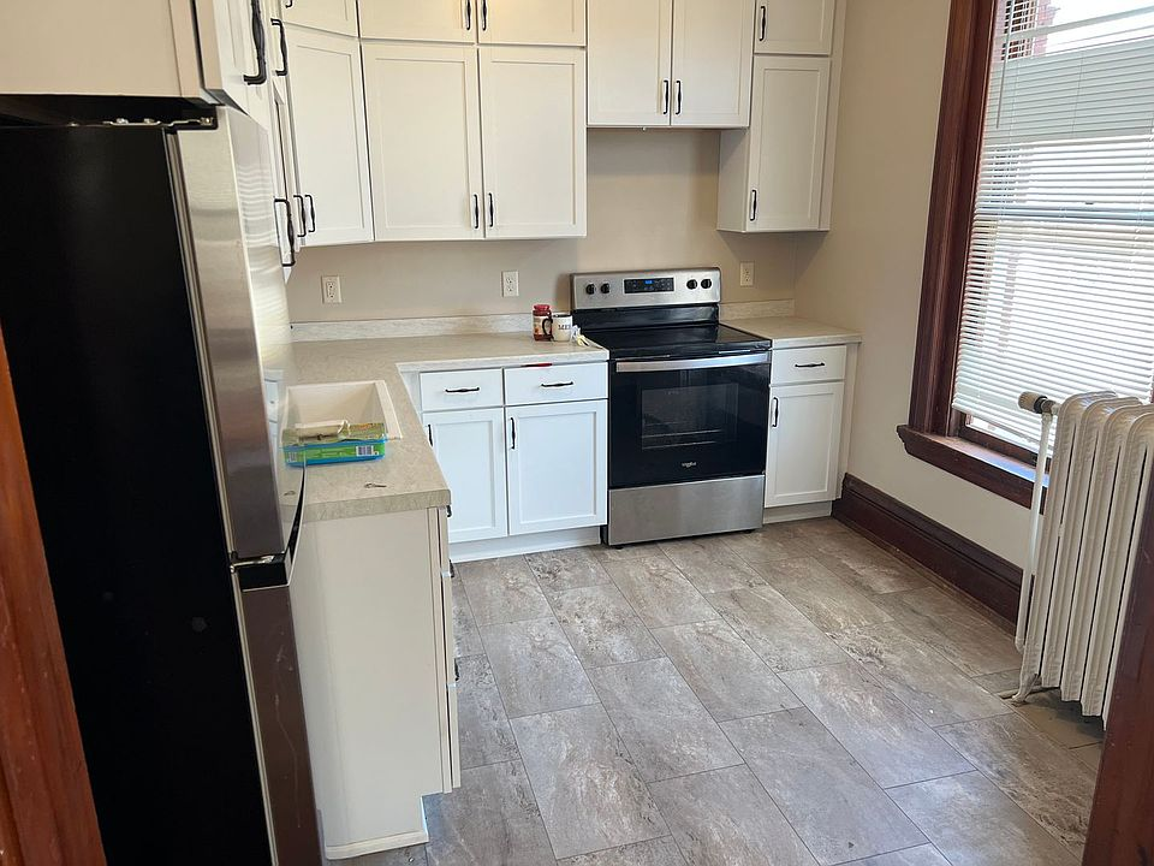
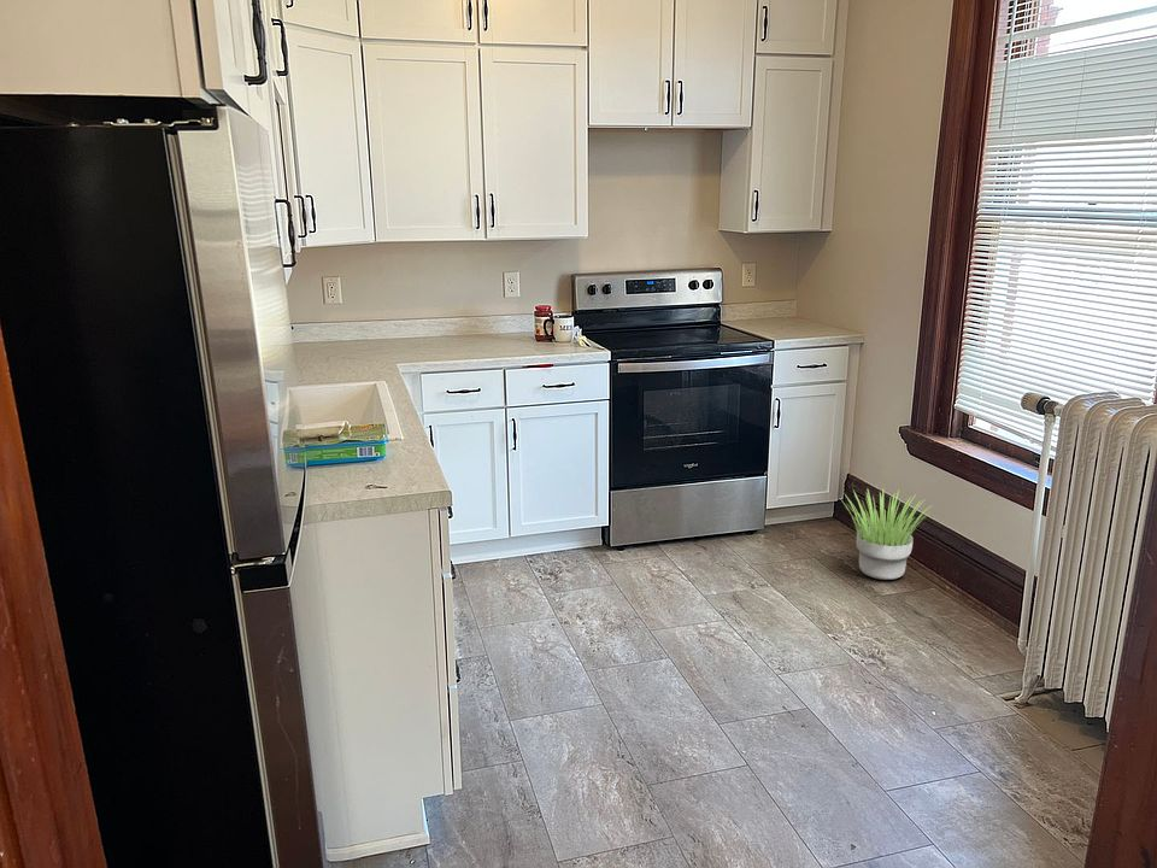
+ potted plant (882, 536)
